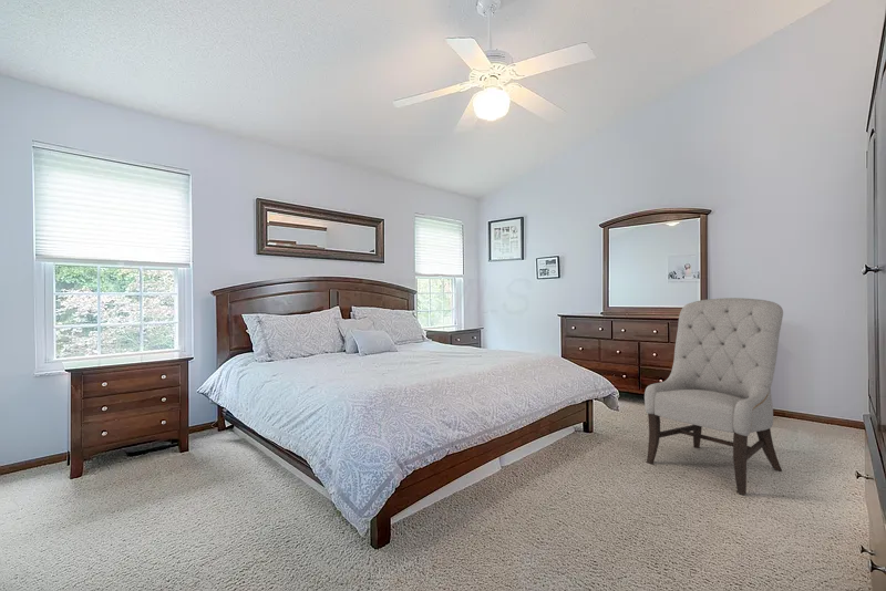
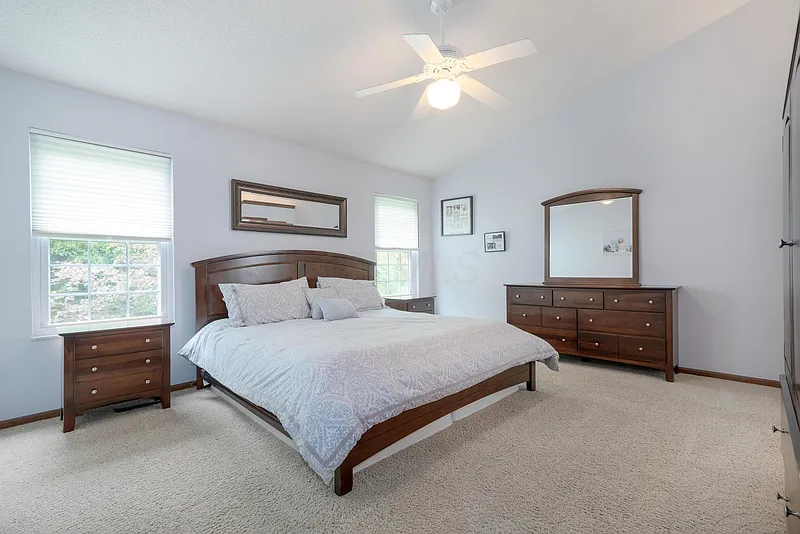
- chair (714, 382)
